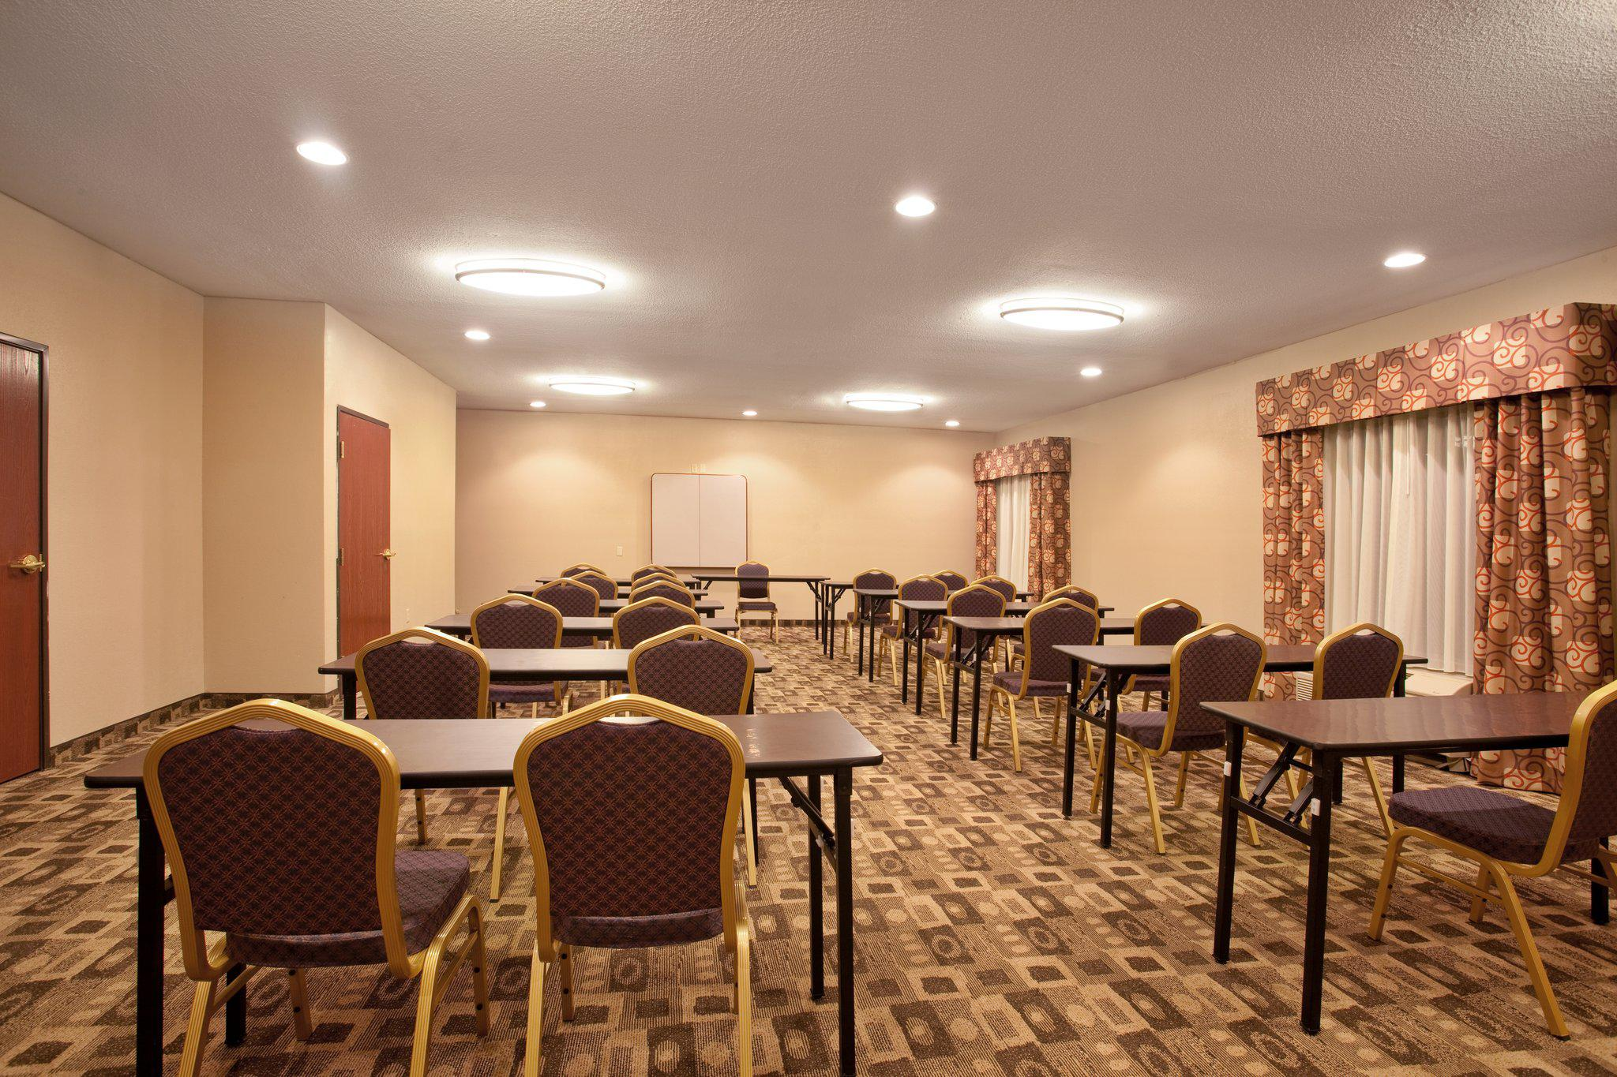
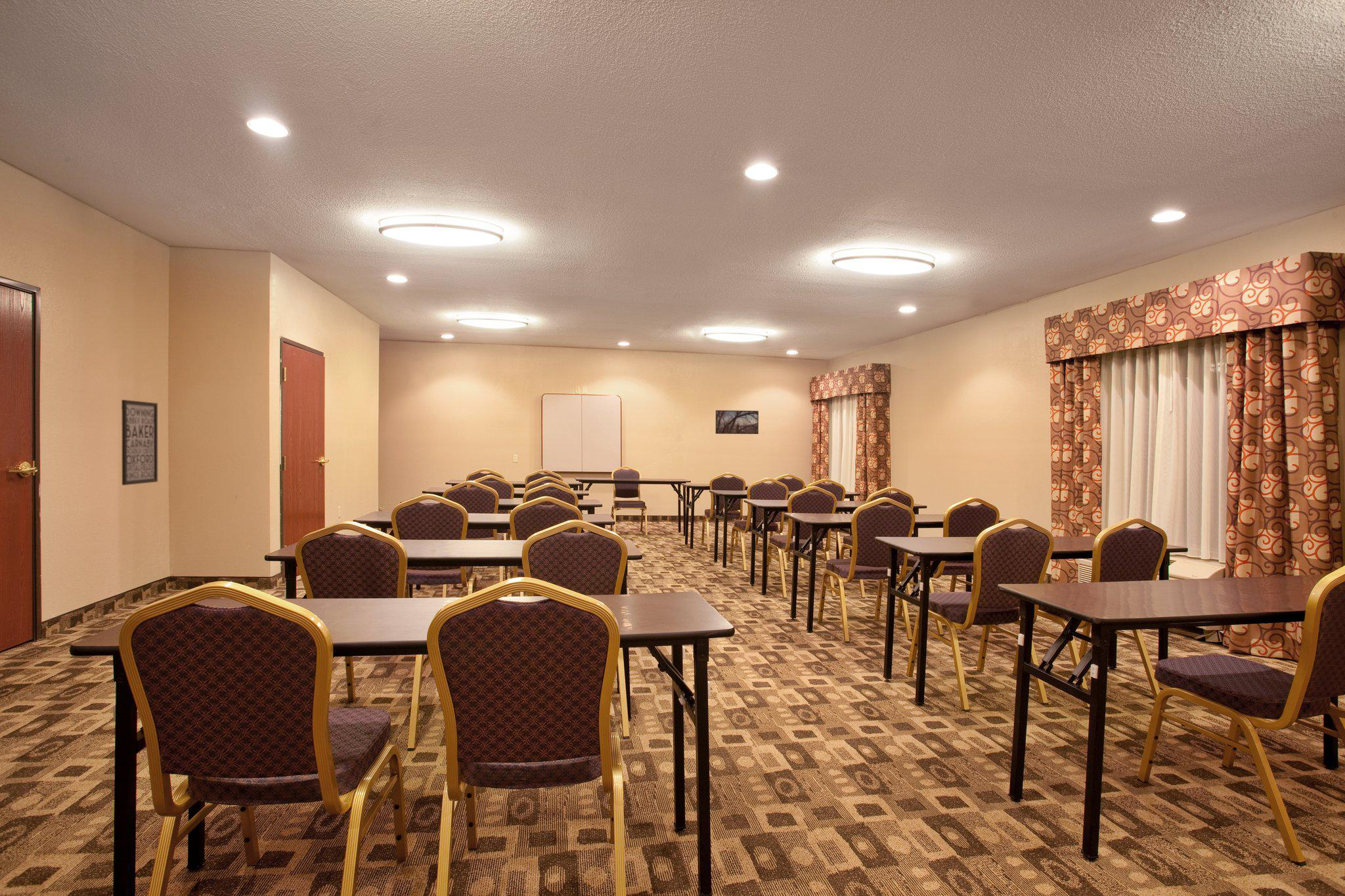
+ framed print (737, 422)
+ wall art (140, 442)
